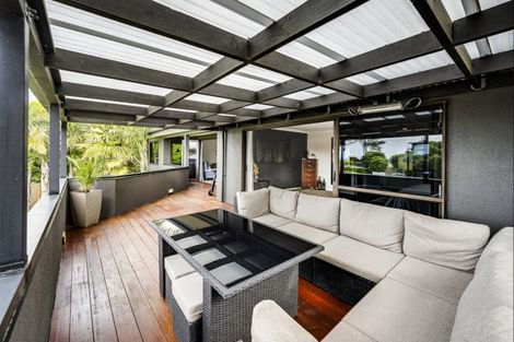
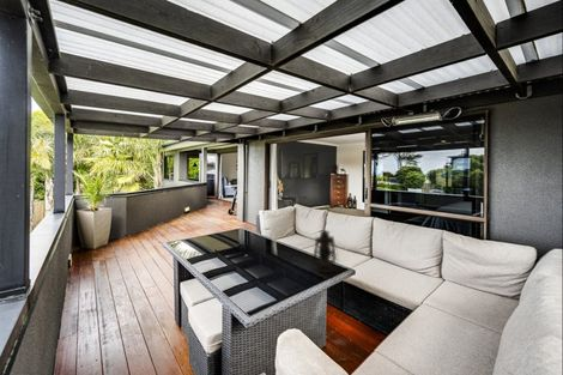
+ lantern (325, 249)
